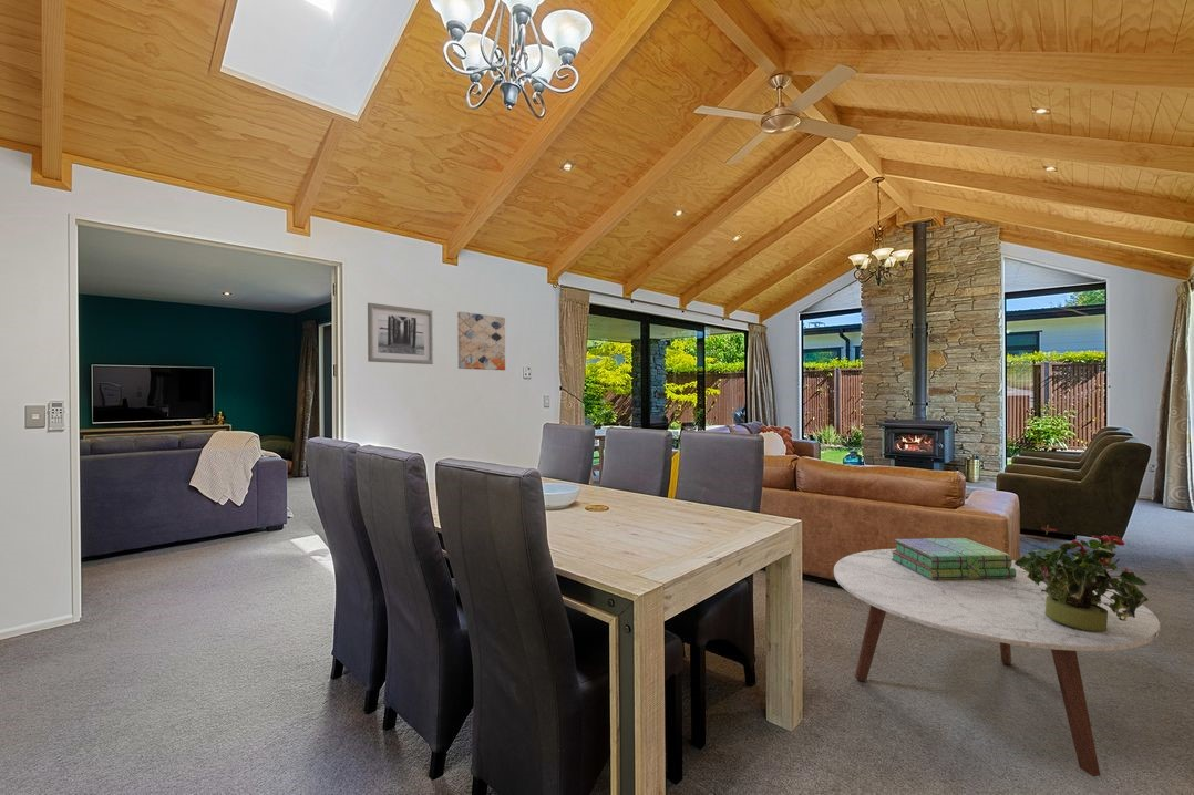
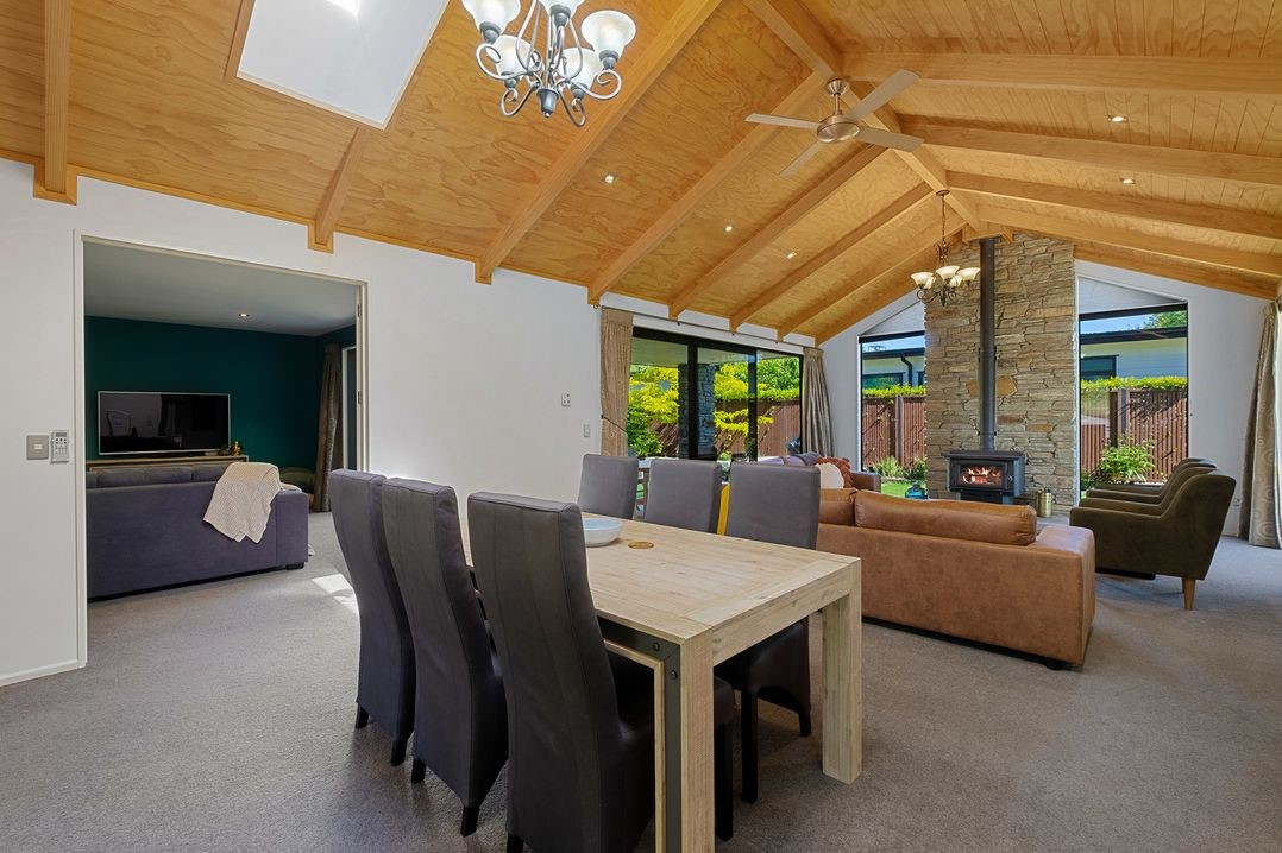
- potted plant (1077, 572)
- wall art (401, 334)
- coffee table (974, 637)
- stack of books (949, 557)
- wall art (482, 342)
